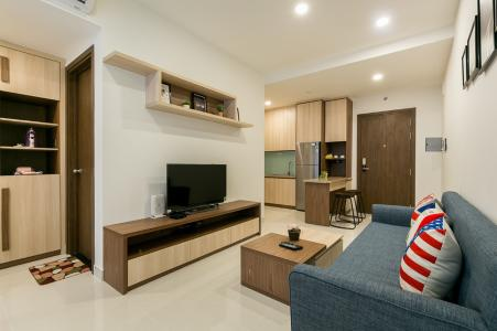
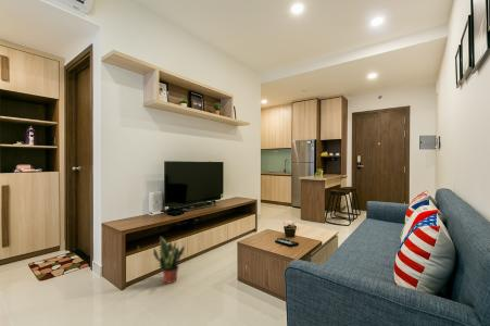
+ potted plant (172, 256)
